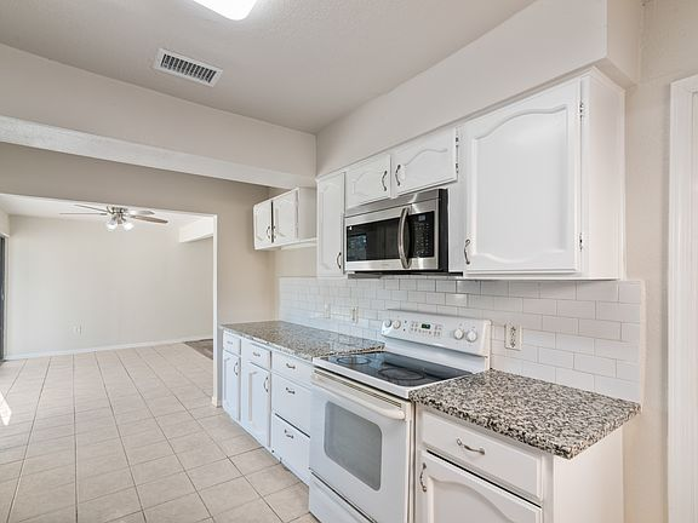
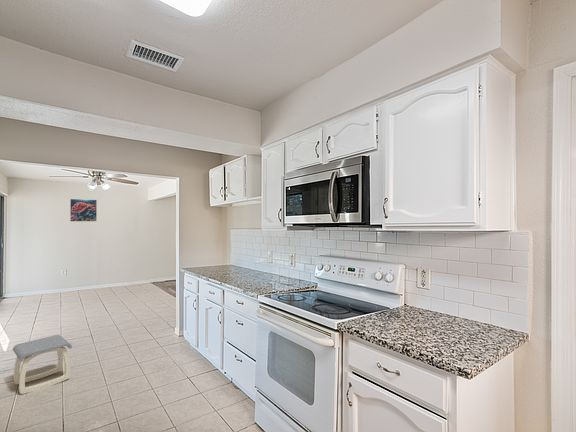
+ stool (39, 354)
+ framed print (83, 210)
